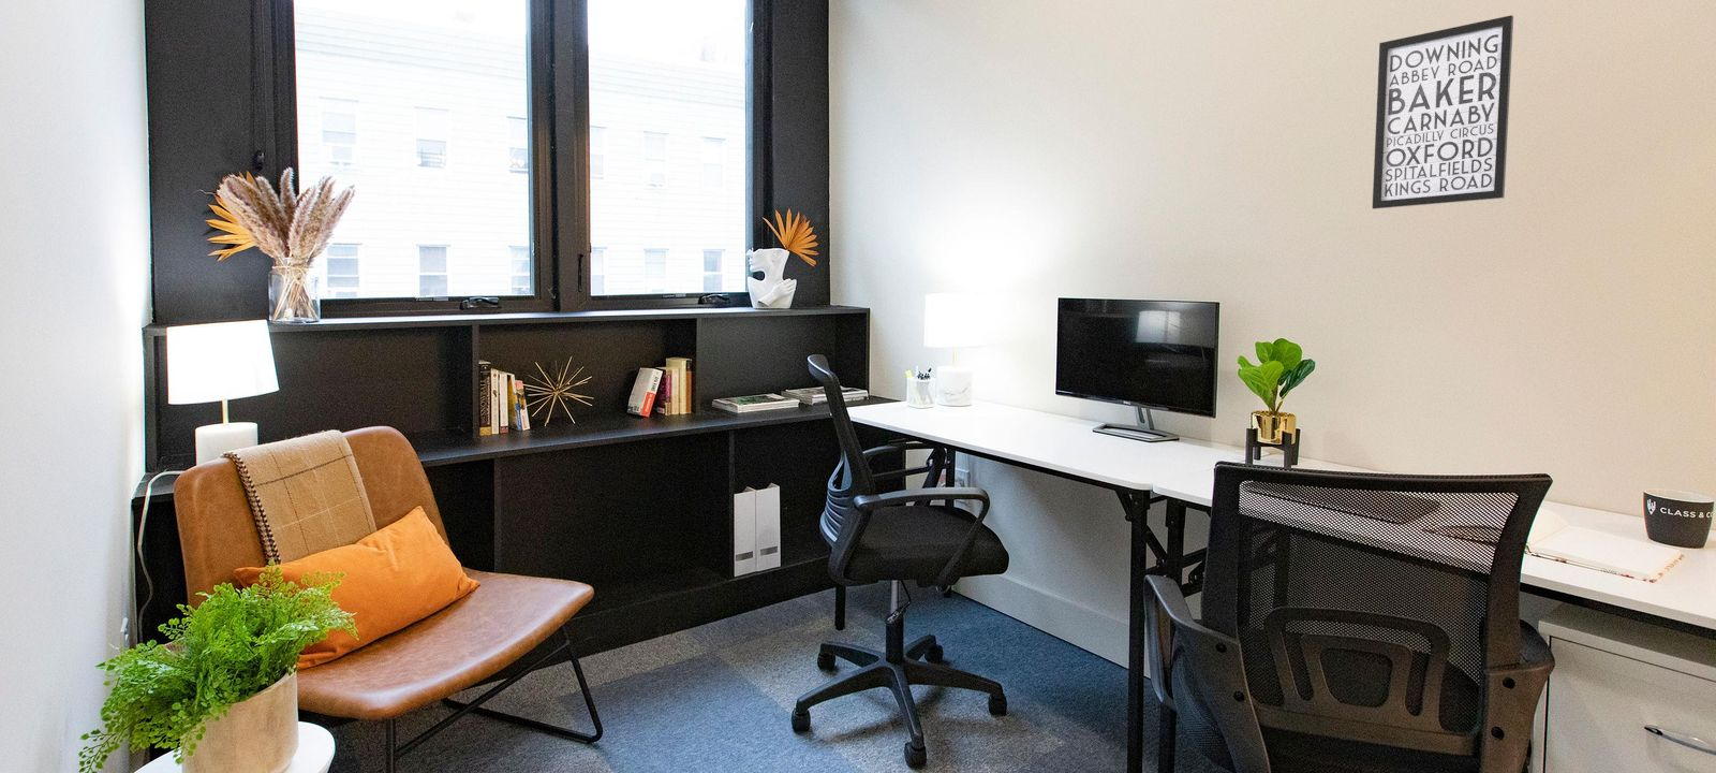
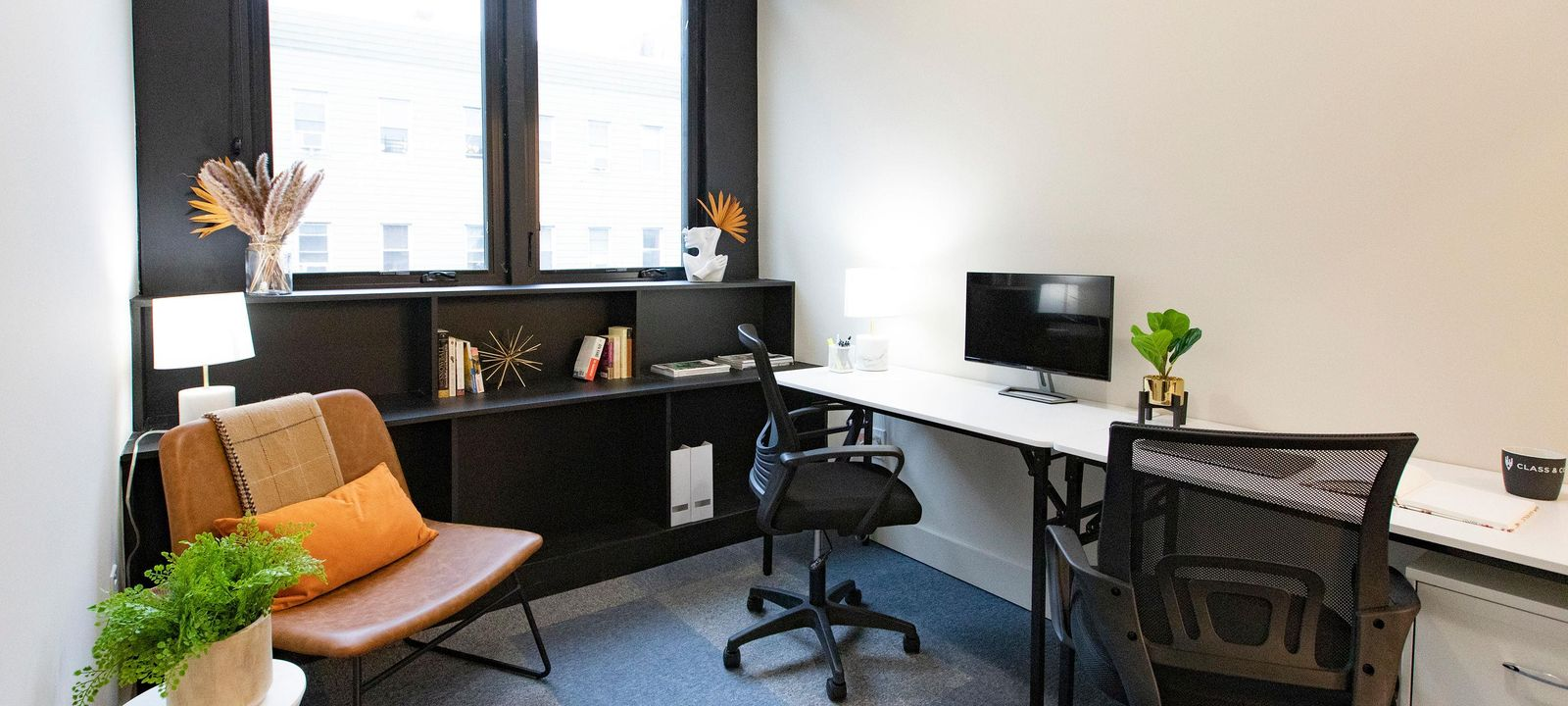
- wall art (1438, 117)
